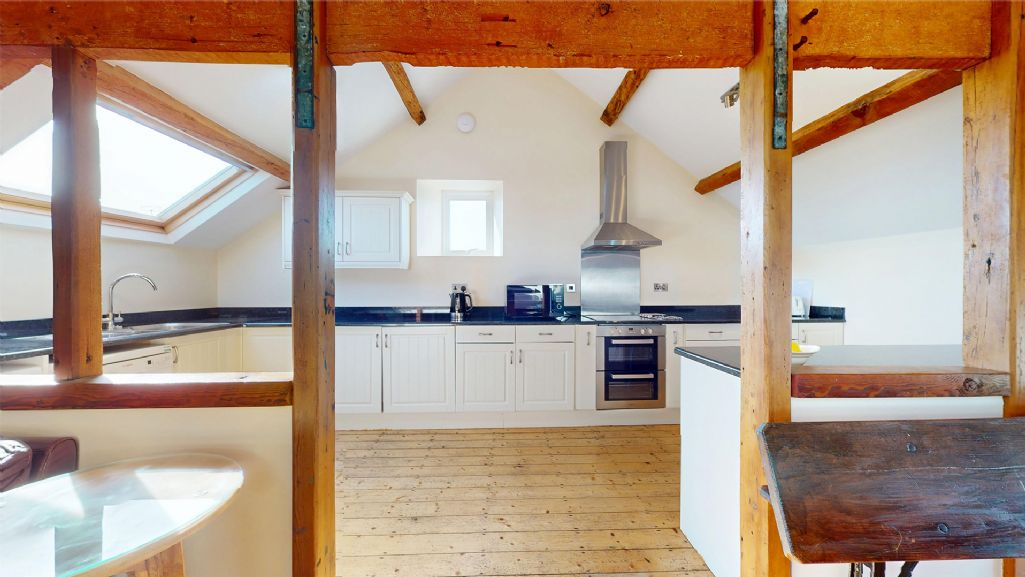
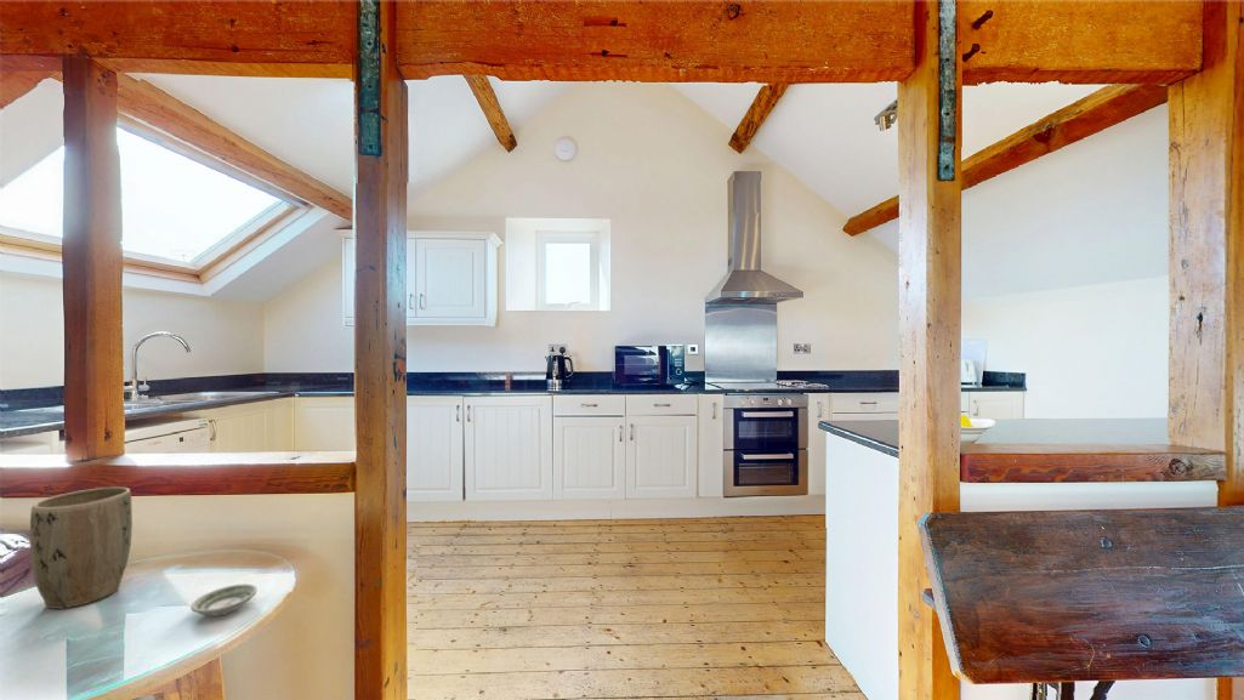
+ saucer (225, 602)
+ plant pot (84, 546)
